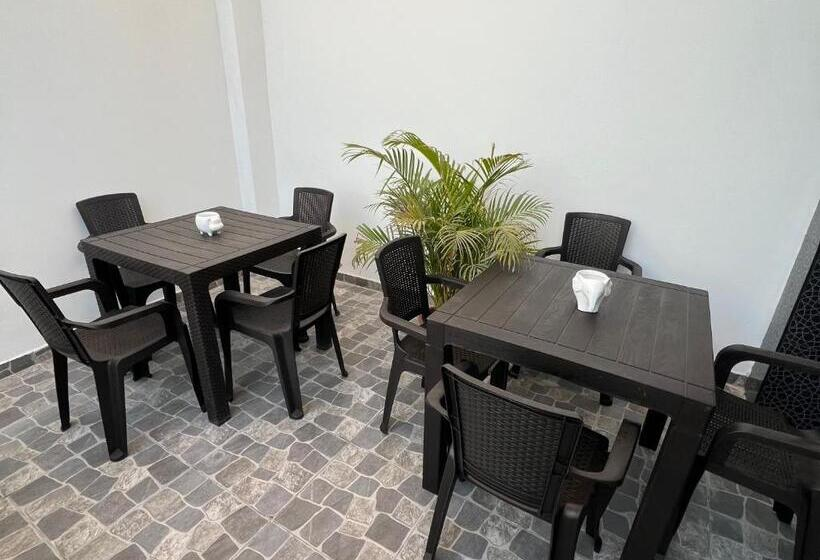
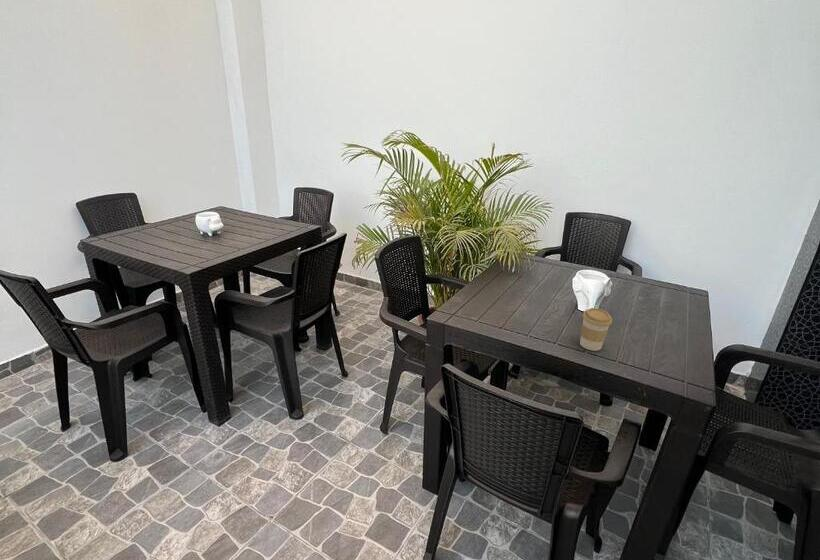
+ coffee cup (594, 329)
